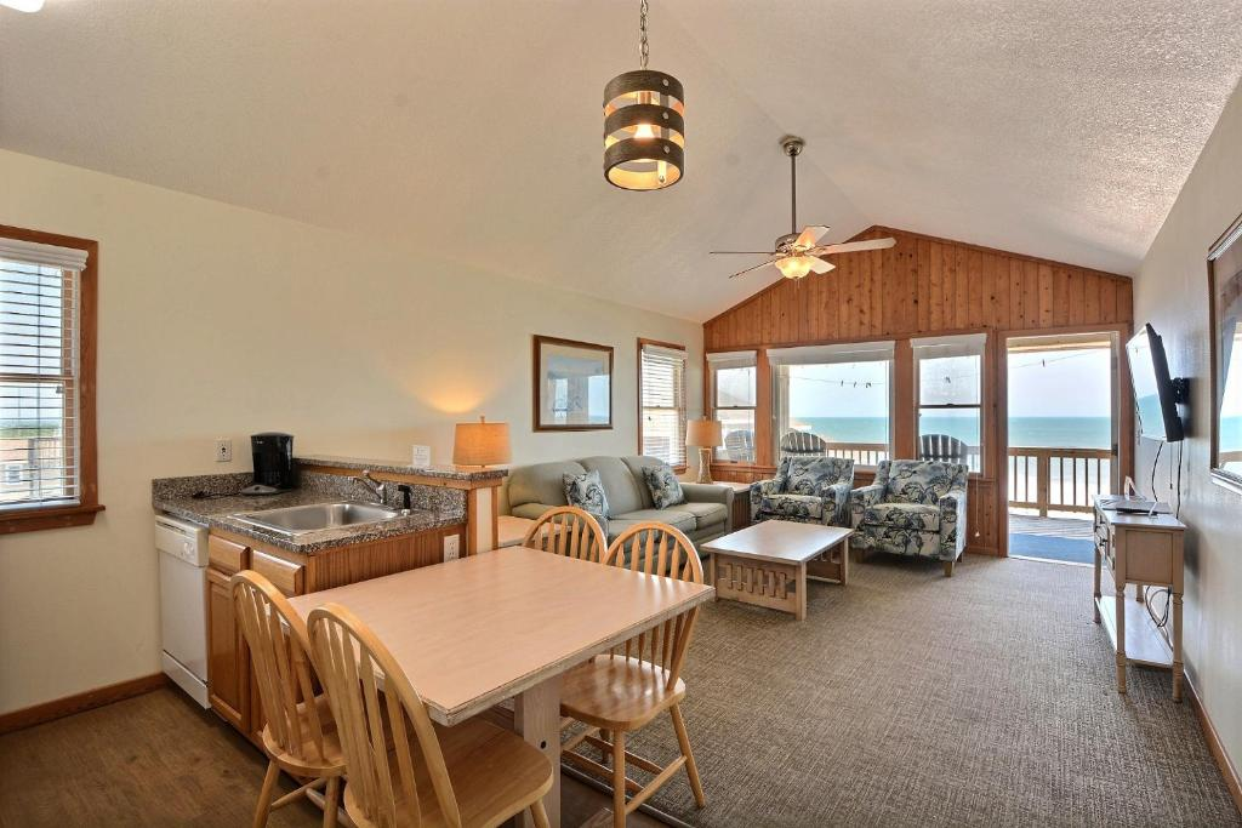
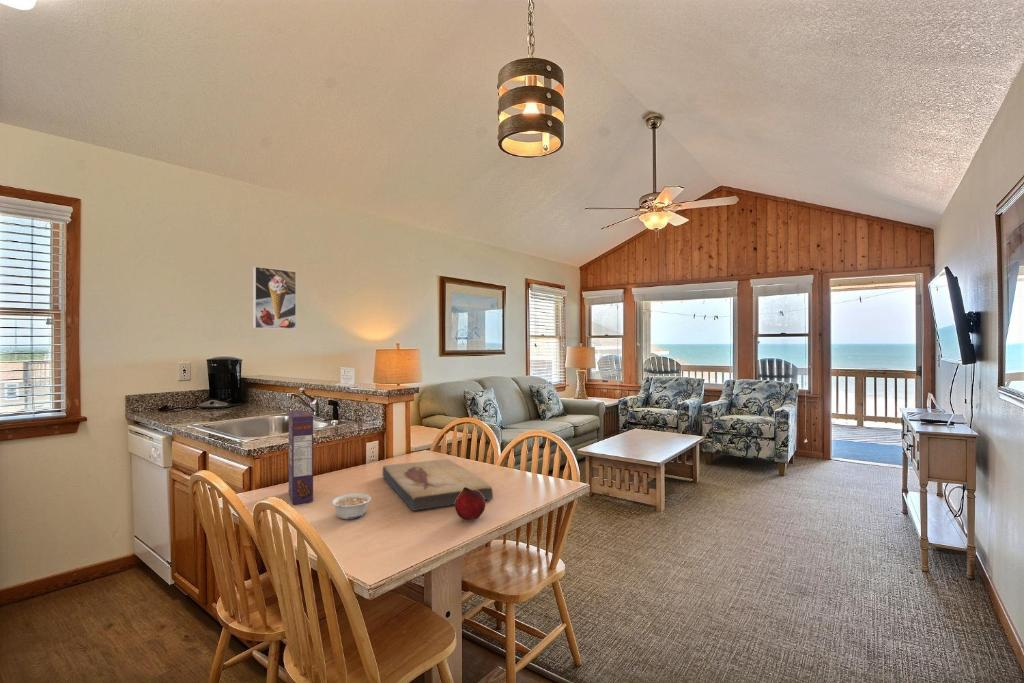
+ legume (351, 506)
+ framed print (275, 298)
+ fish fossil (433, 480)
+ cereal box (300, 454)
+ fruit (470, 503)
